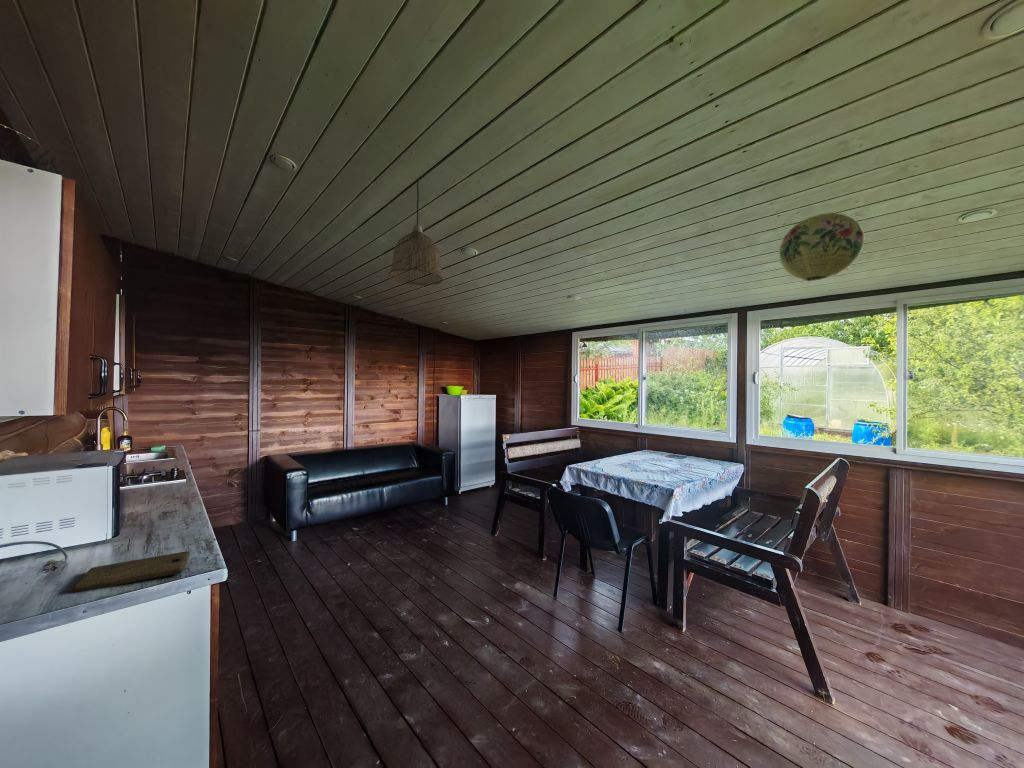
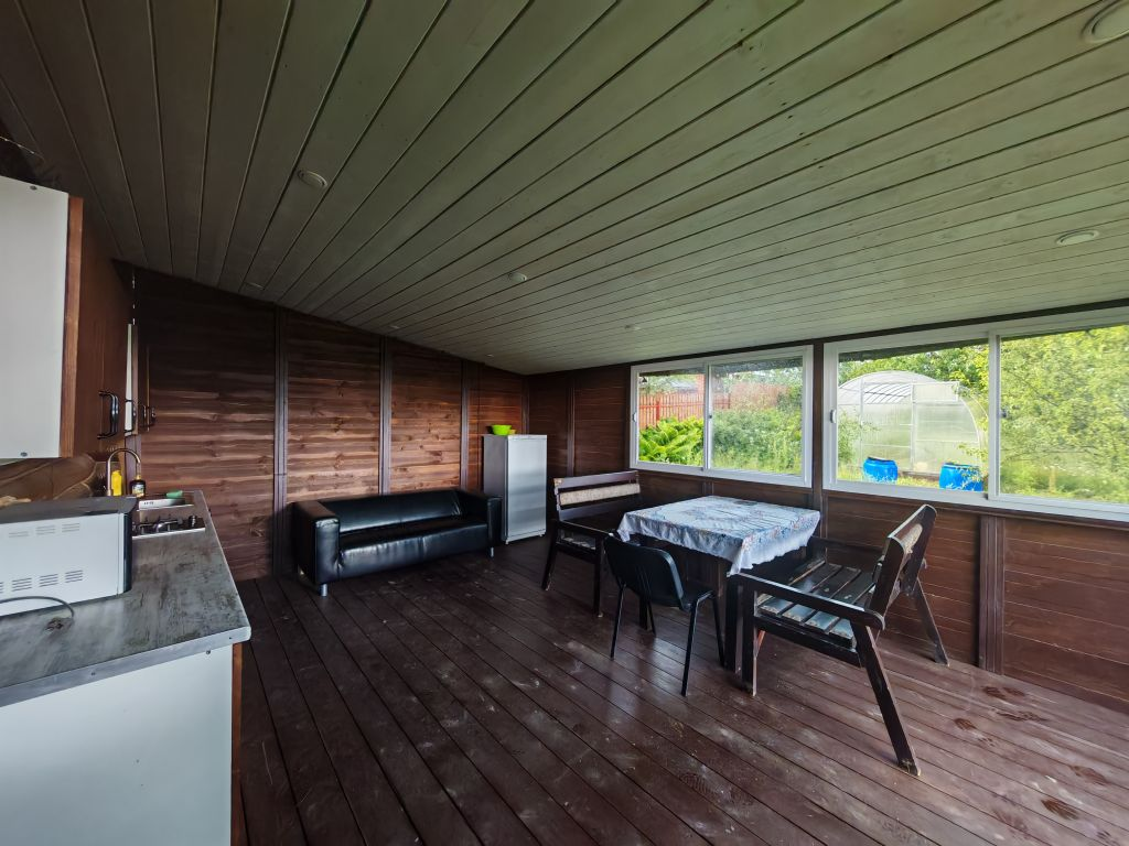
- paper lantern (819, 248)
- pendant lamp (417, 228)
- cutting board (136, 570)
